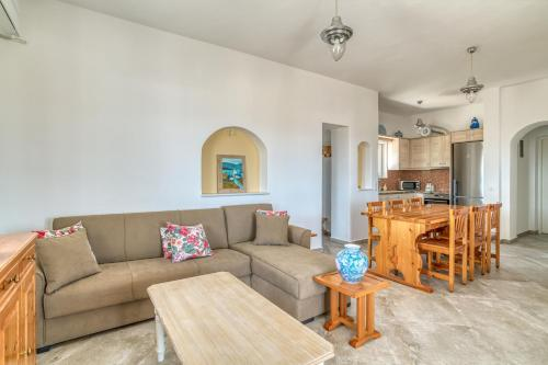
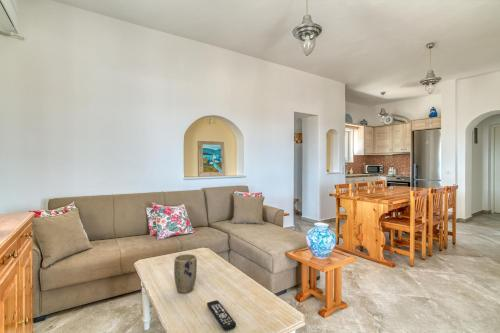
+ remote control (220, 314)
+ plant pot (185, 273)
